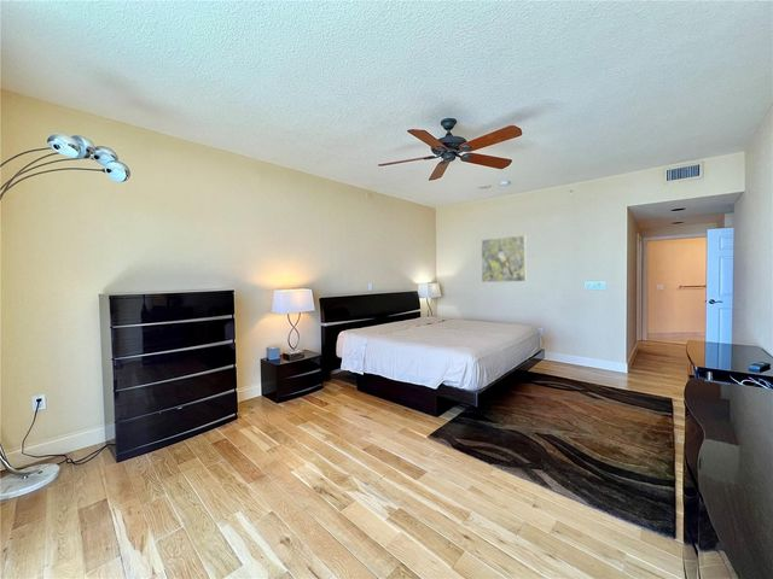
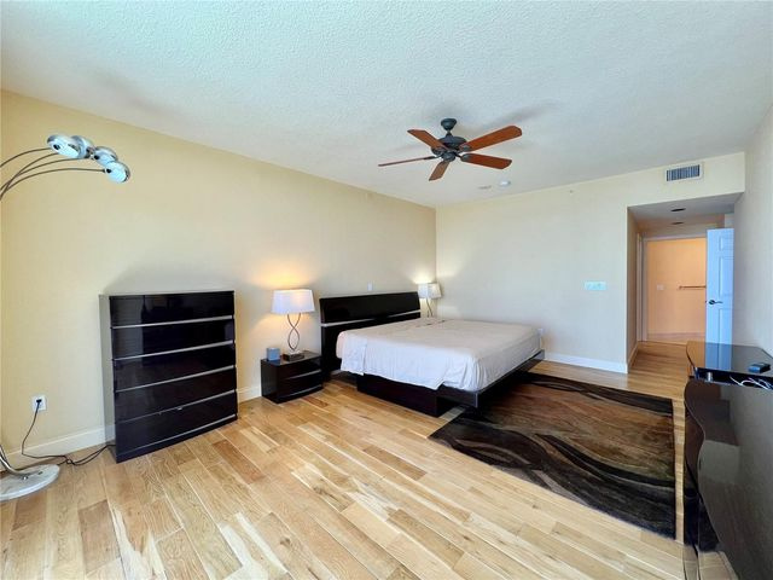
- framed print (502, 259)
